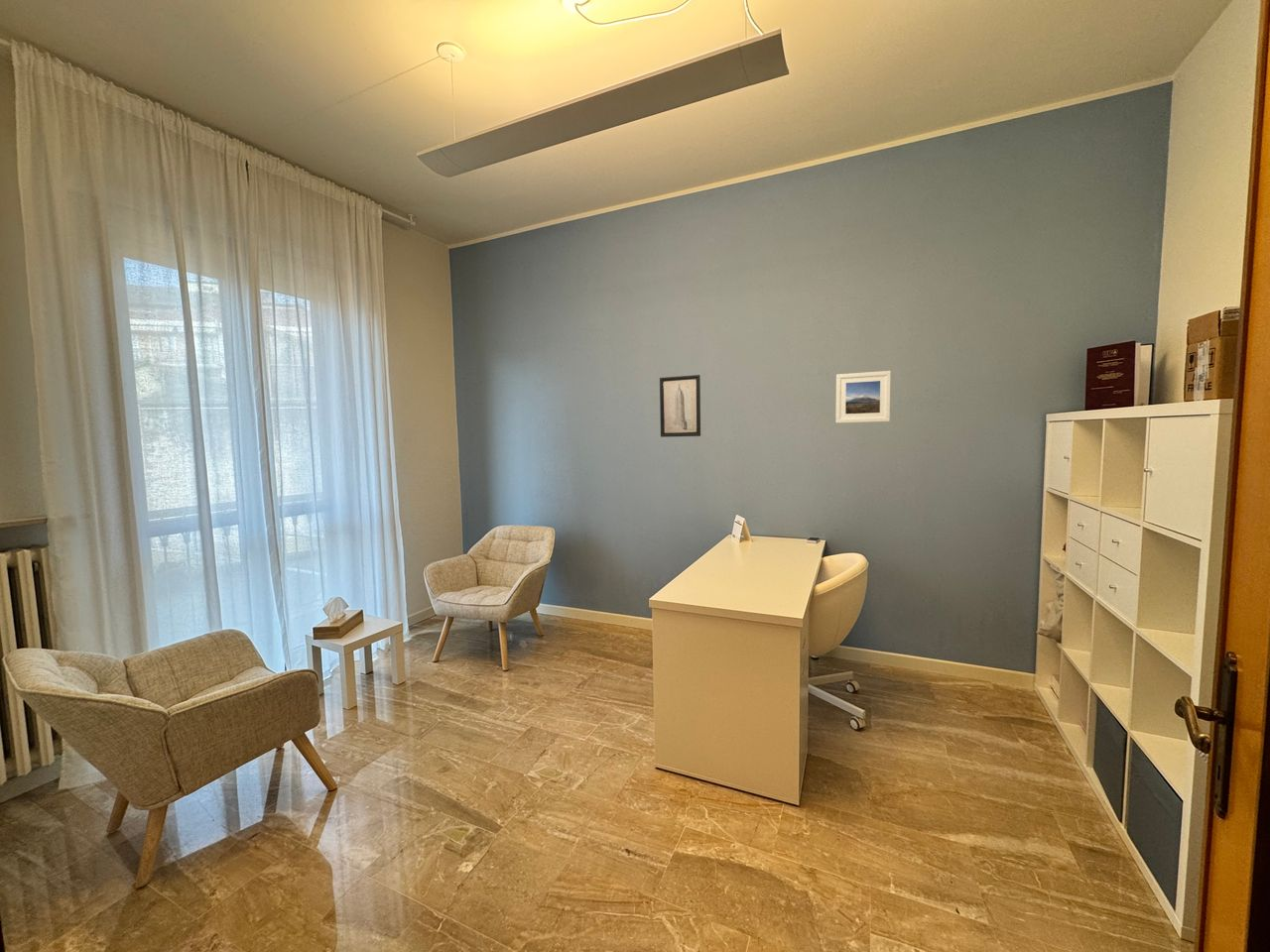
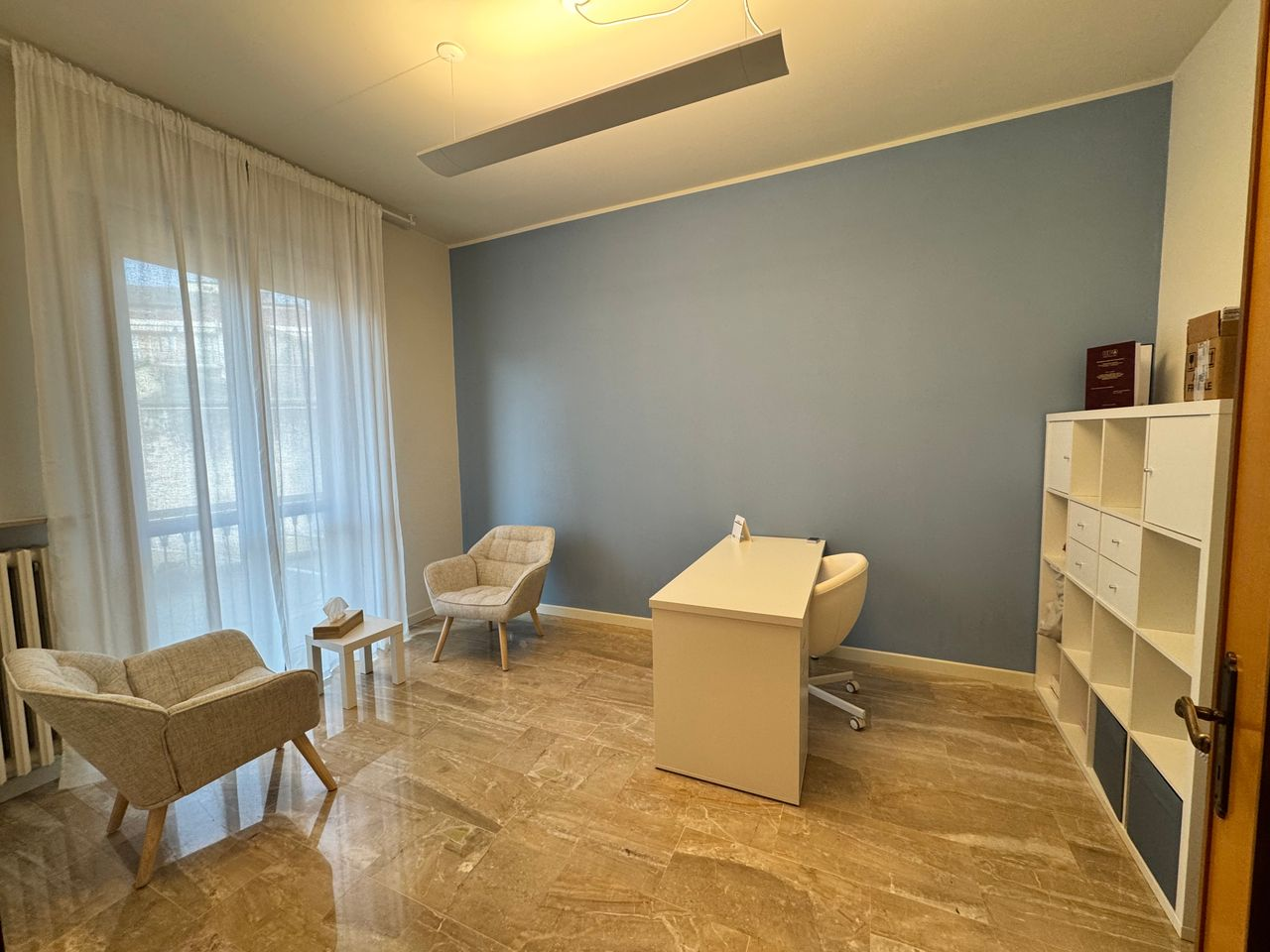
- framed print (862, 398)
- wall art (680, 407)
